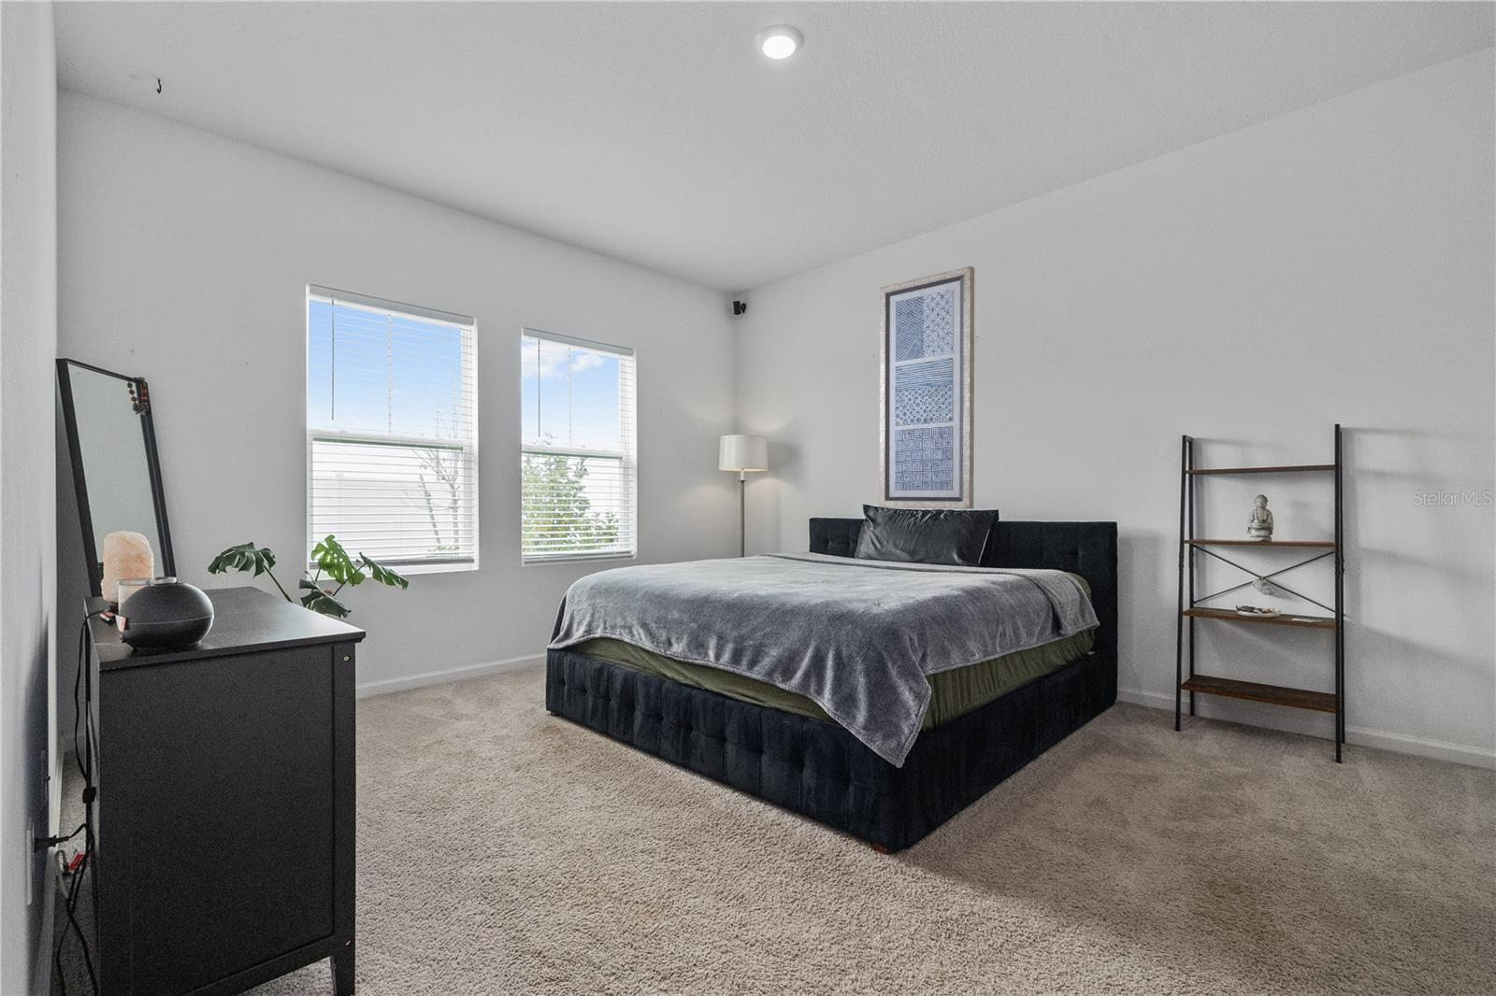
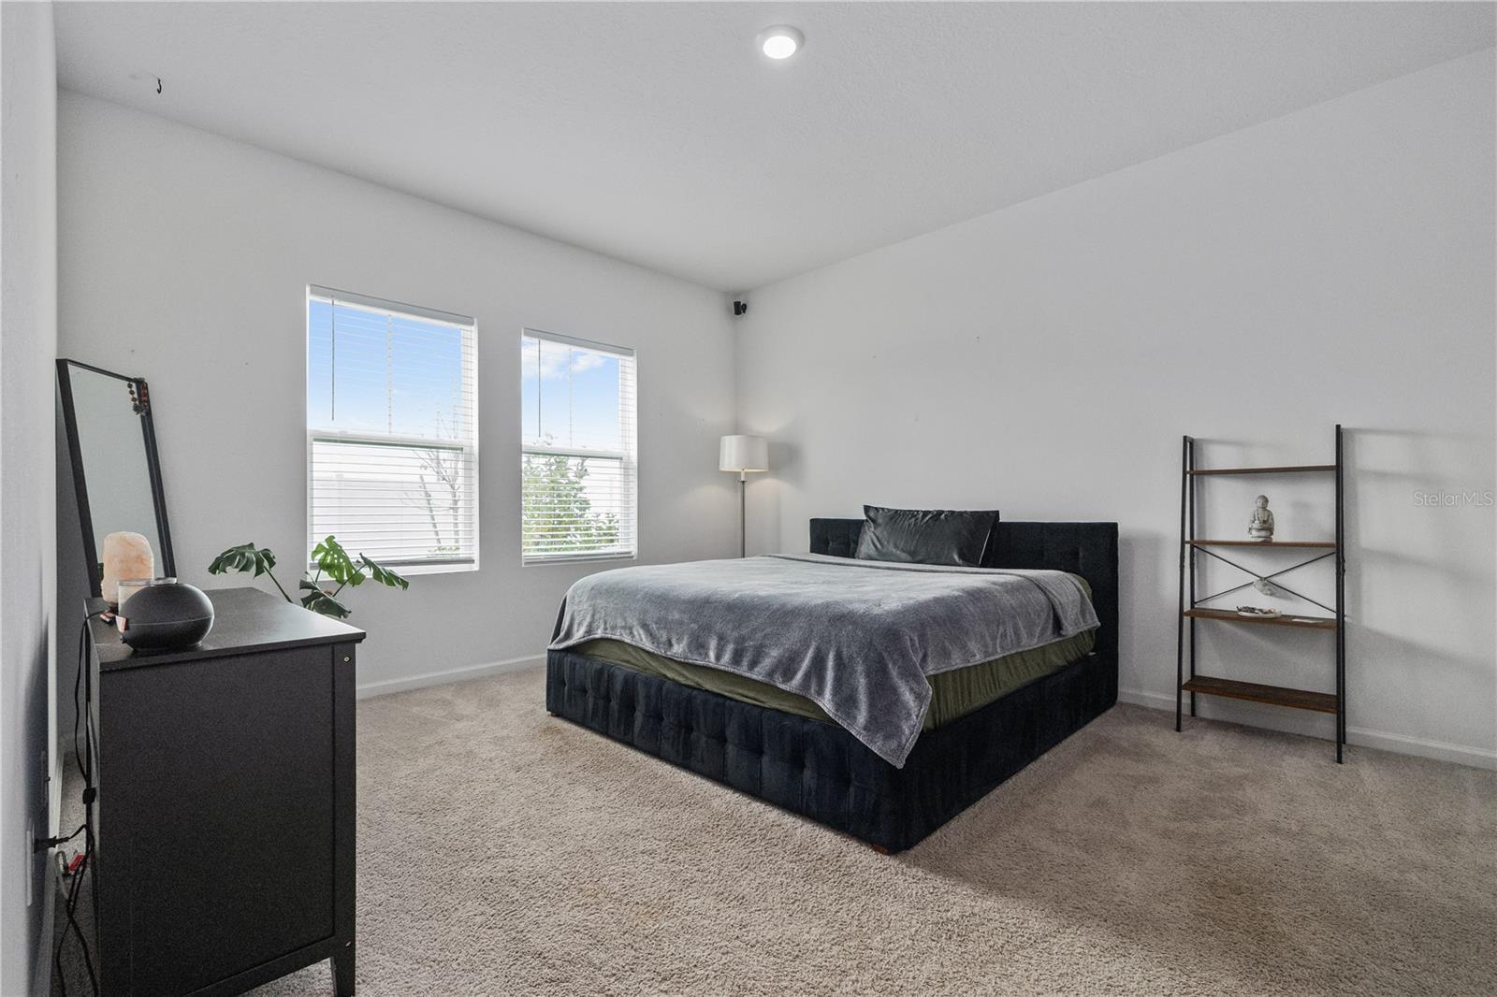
- wall art (924, 392)
